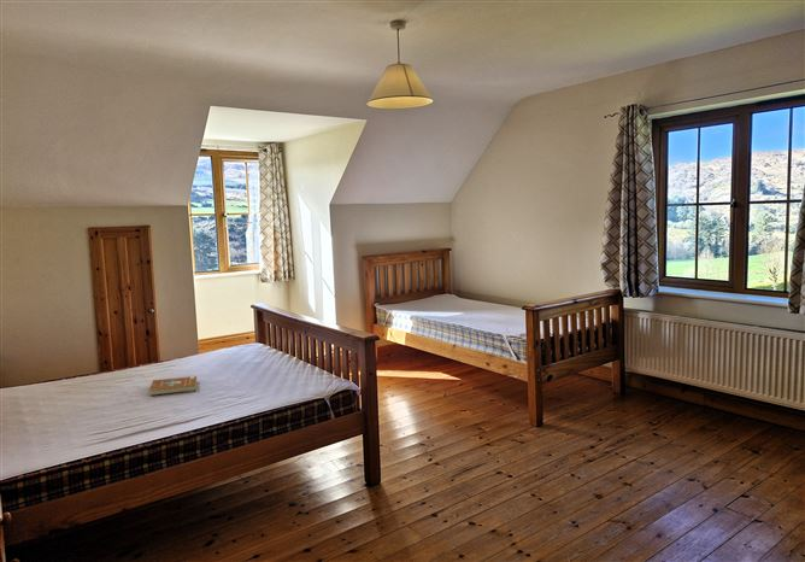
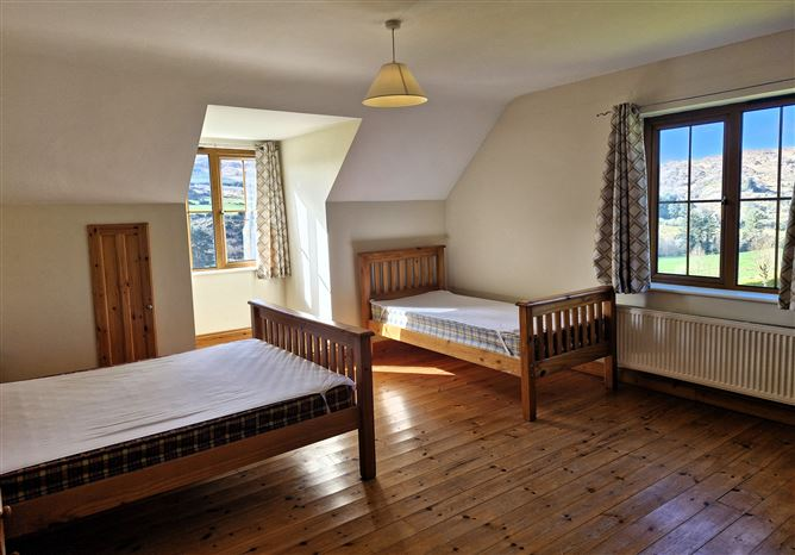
- book (174, 385)
